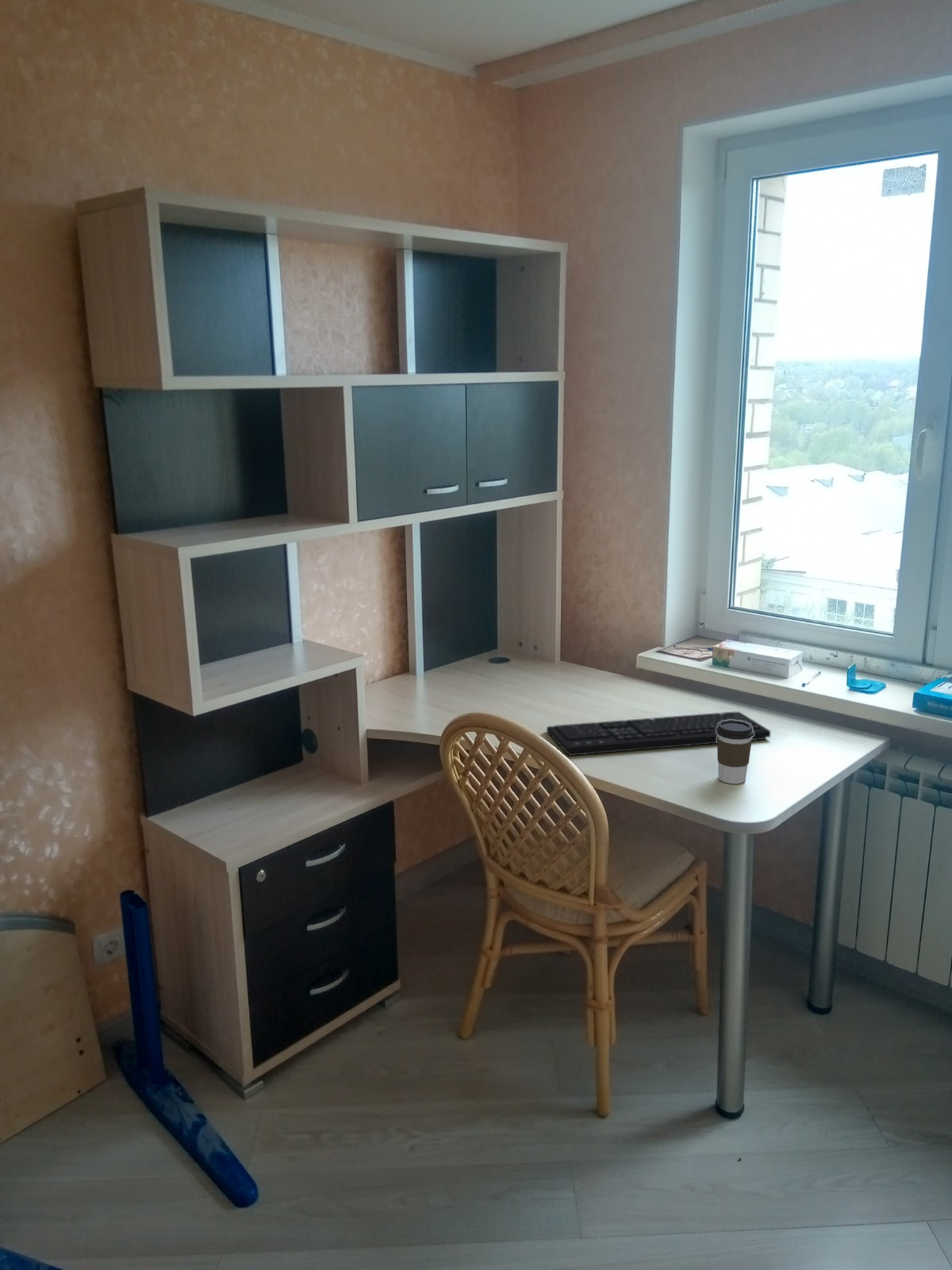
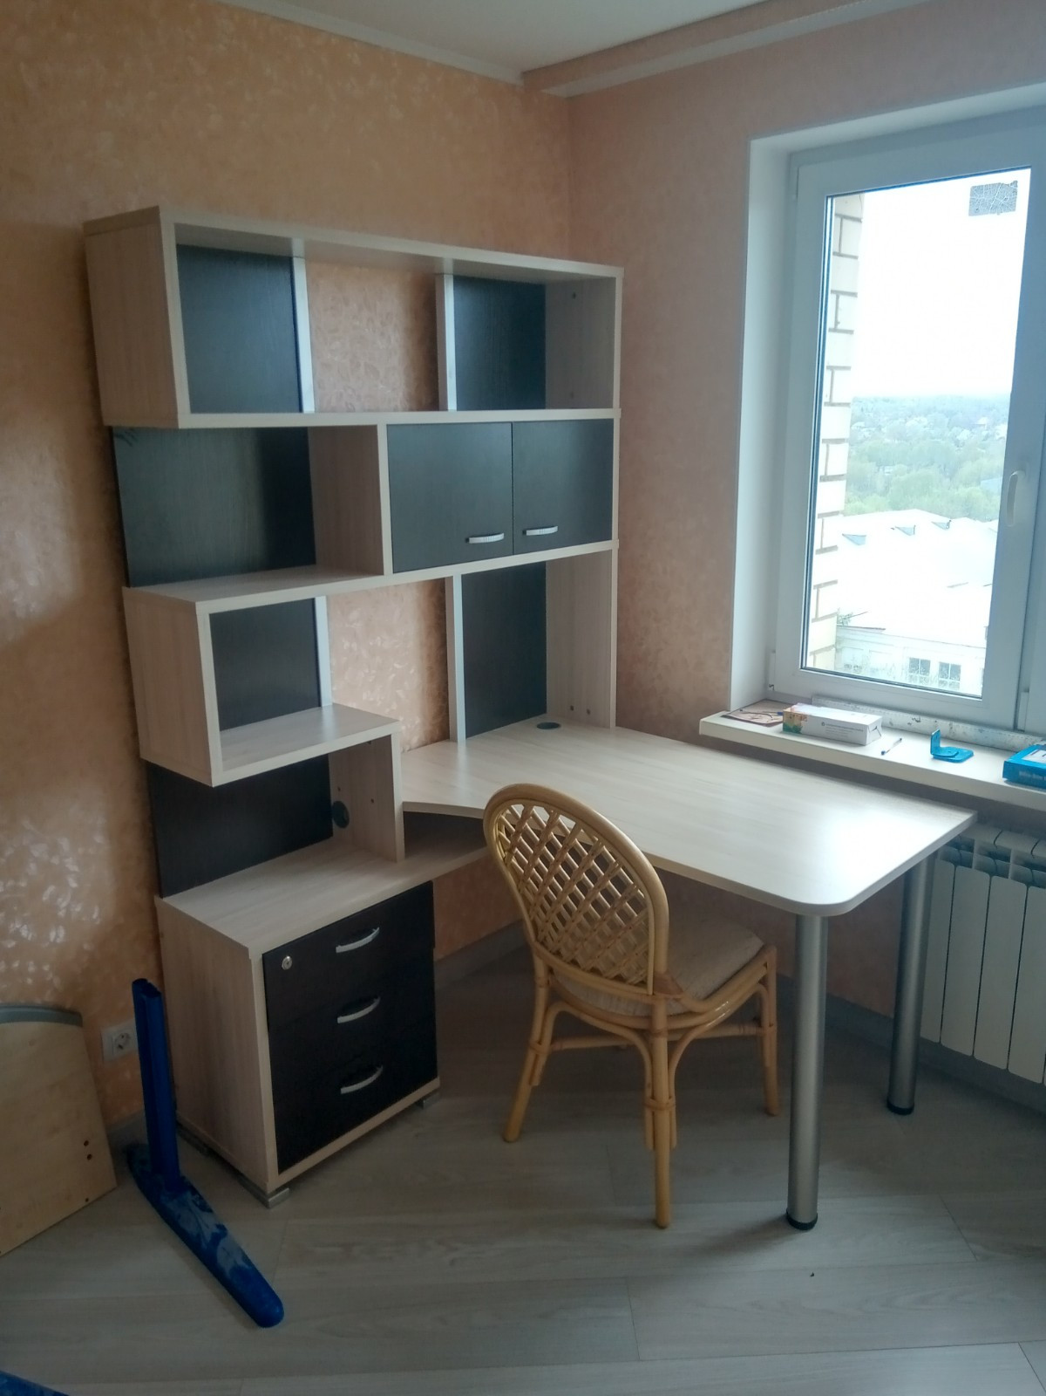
- keyboard (656, 730)
- coffee cup (733, 752)
